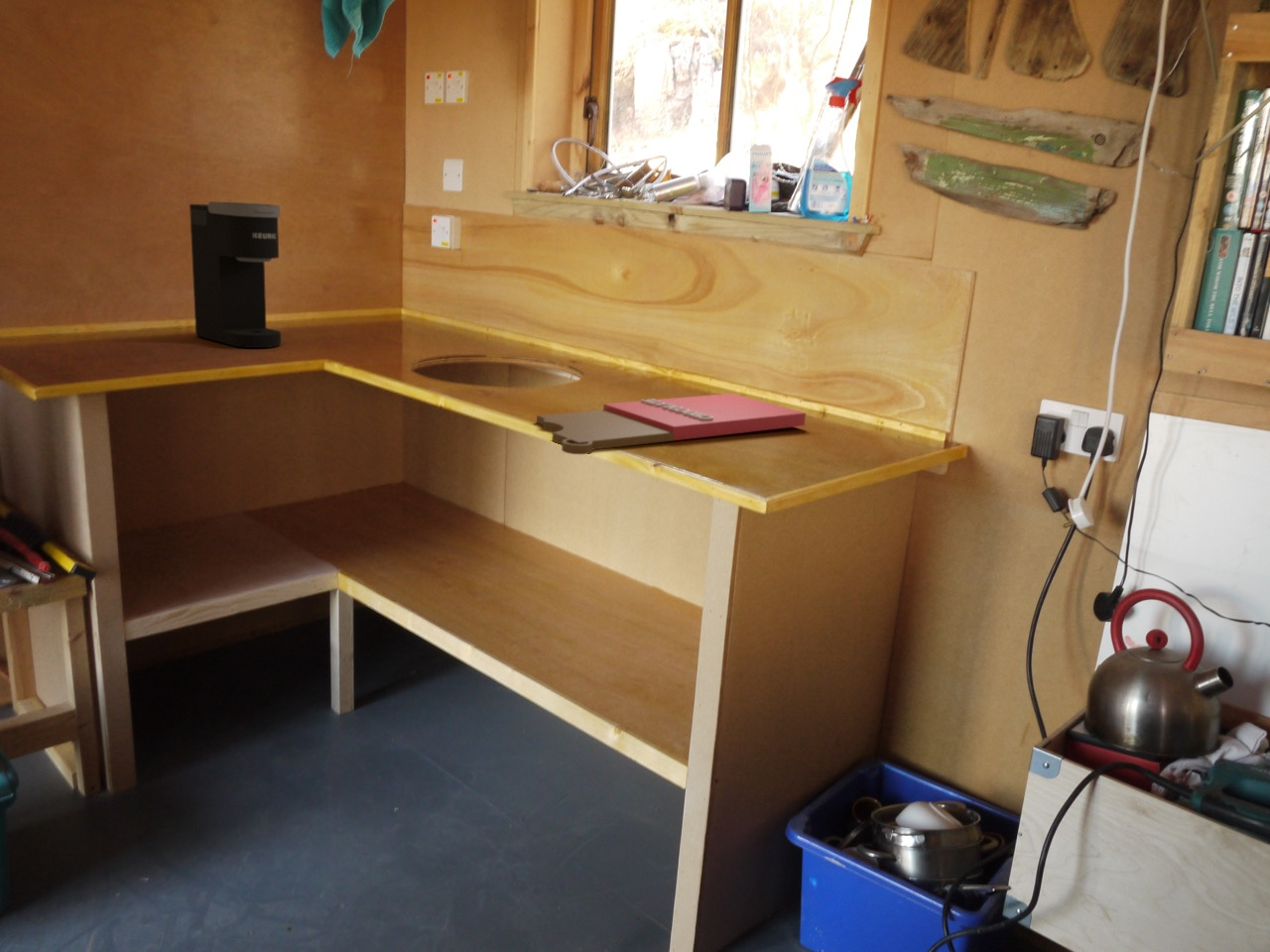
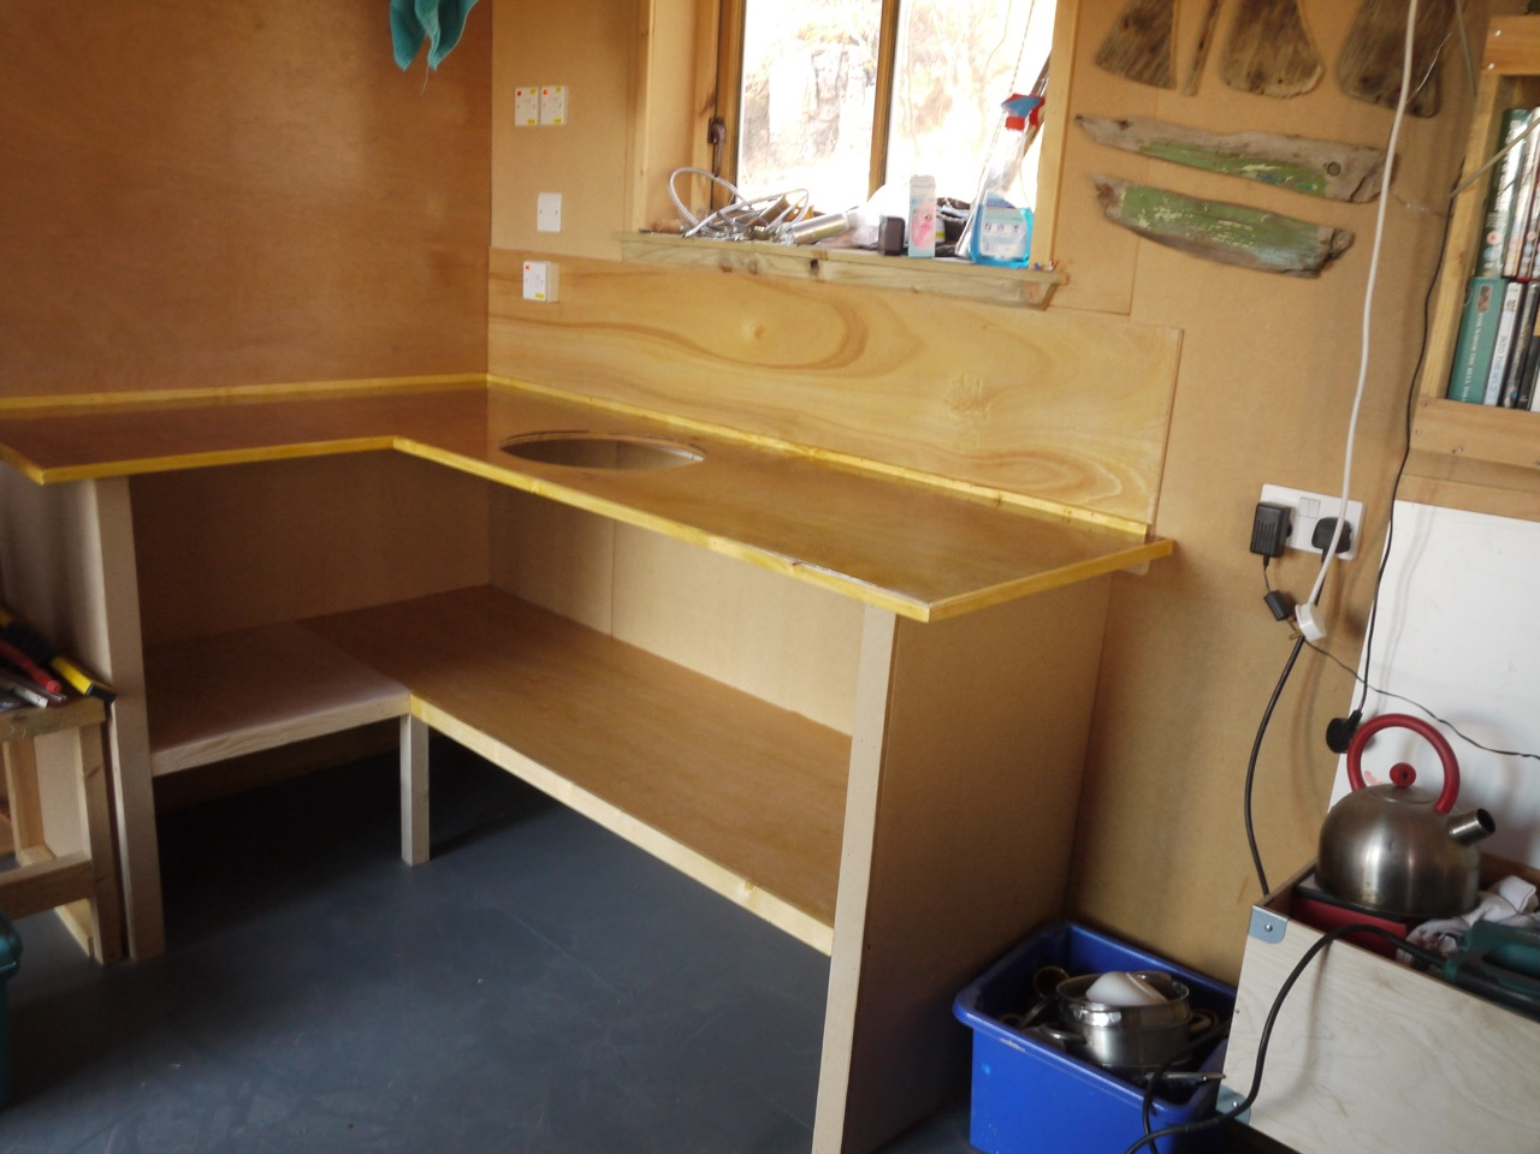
- coffee maker (235, 272)
- cutting board (663, 418)
